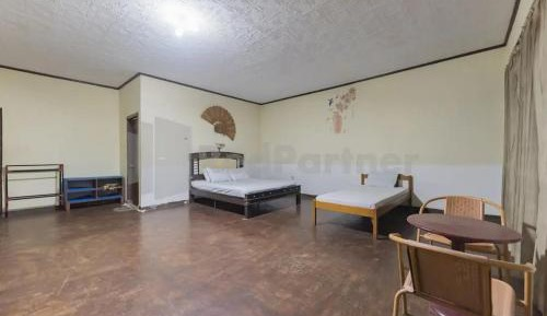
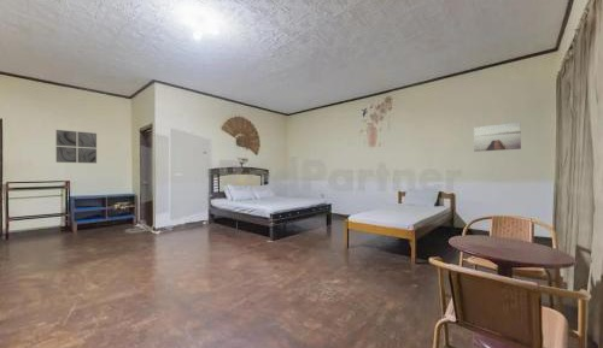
+ wall art (76, 146)
+ wall art (496, 137)
